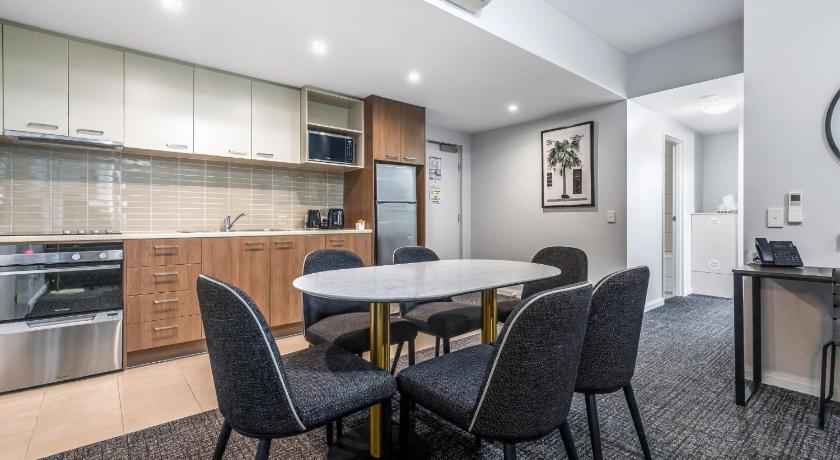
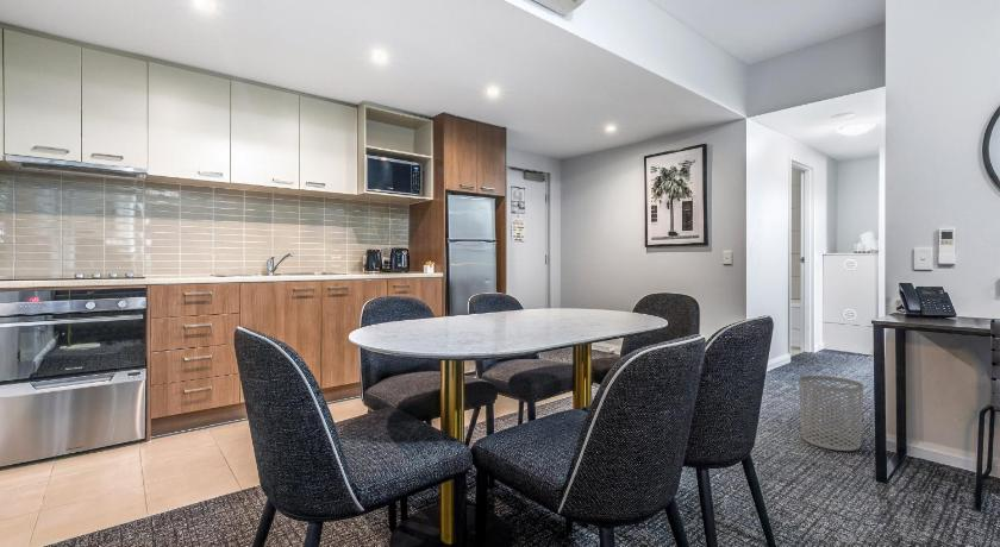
+ waste bin (830, 411)
